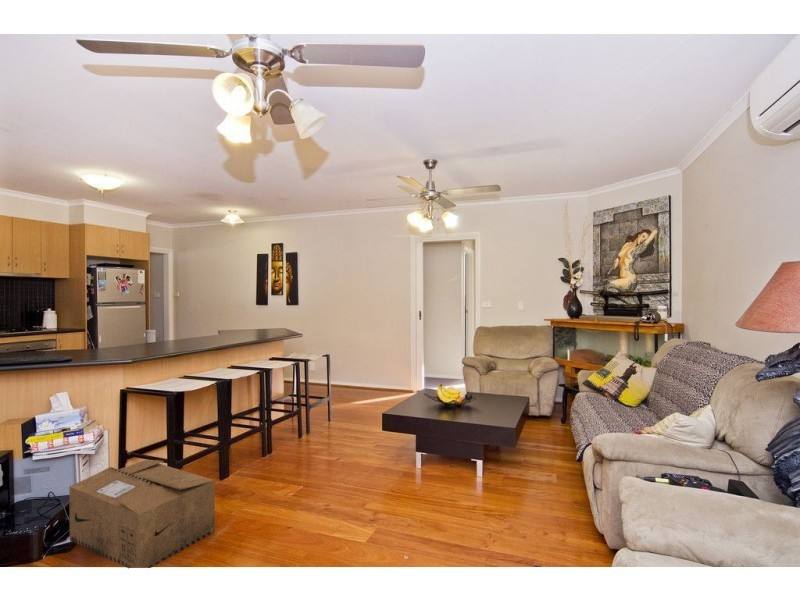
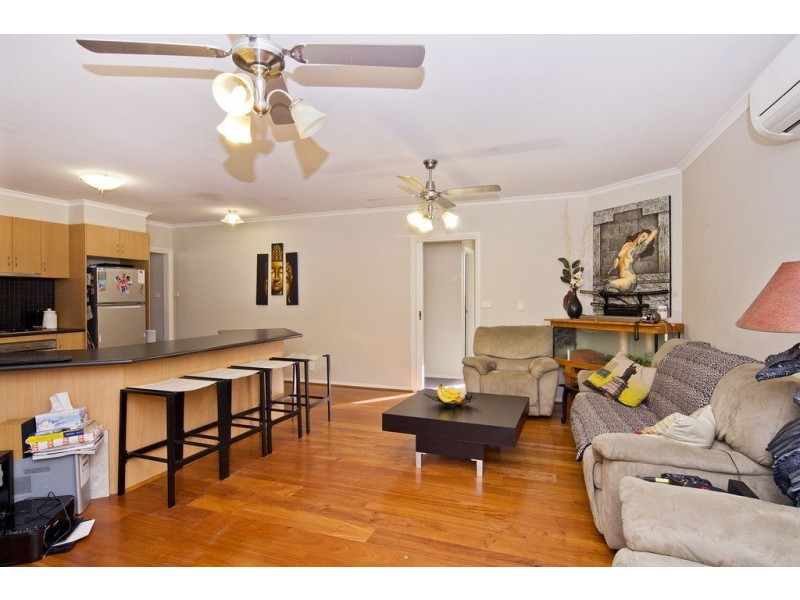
- cardboard box (143, 506)
